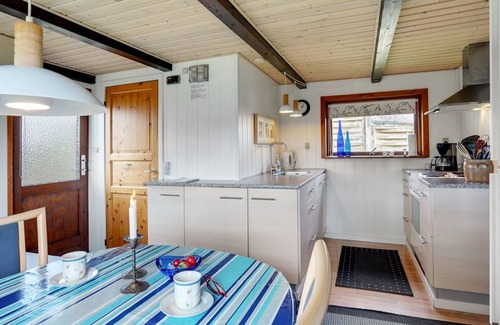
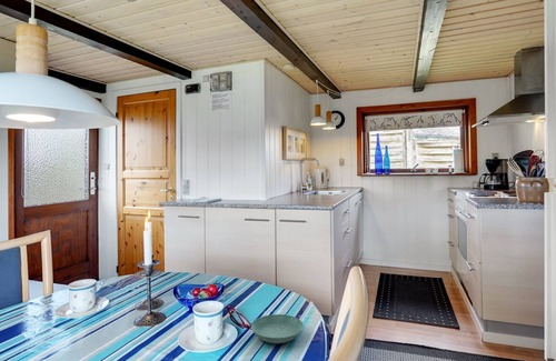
+ saucer (277, 329)
